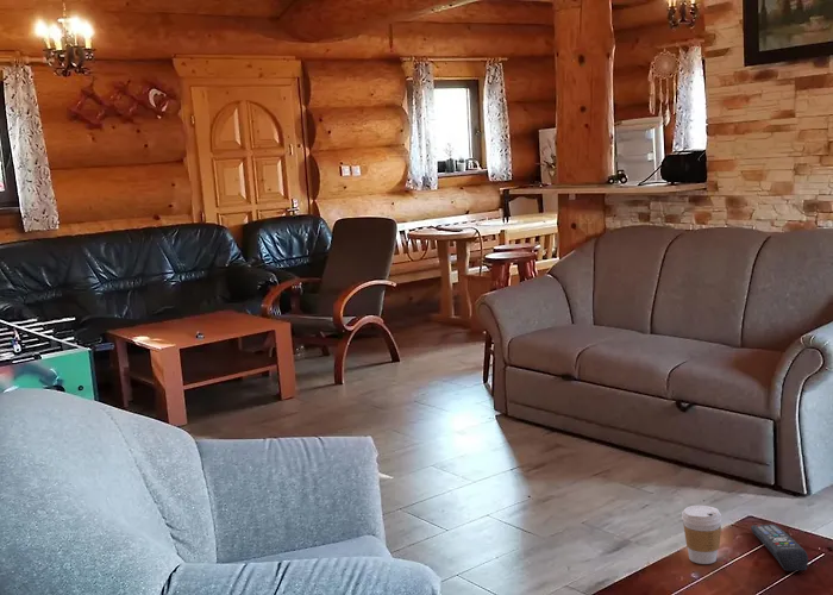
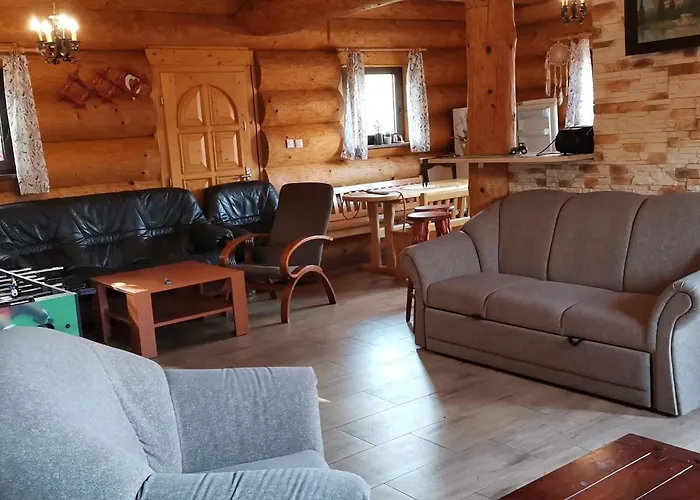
- remote control (778, 543)
- coffee cup (701, 533)
